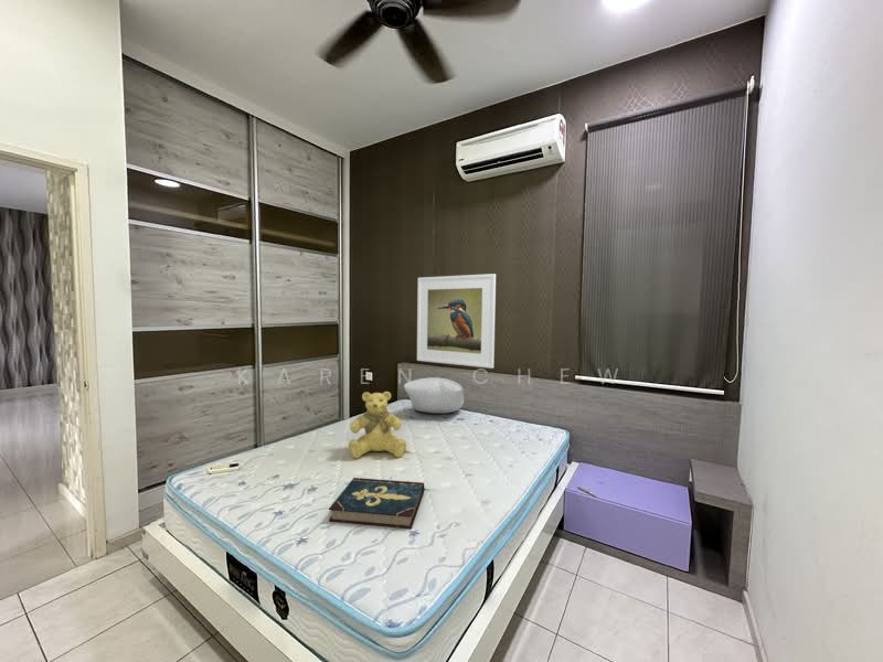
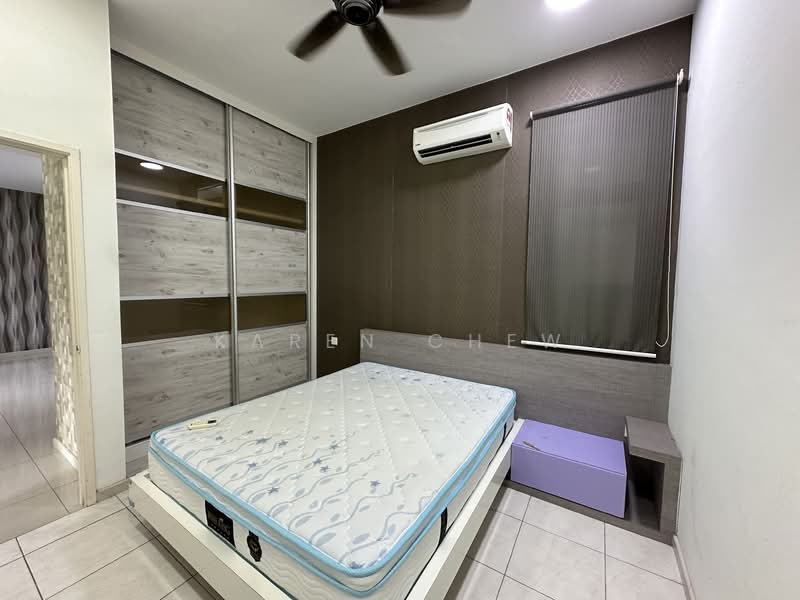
- book (380, 499)
- teddy bear (379, 423)
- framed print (454, 320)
- pillow (435, 395)
